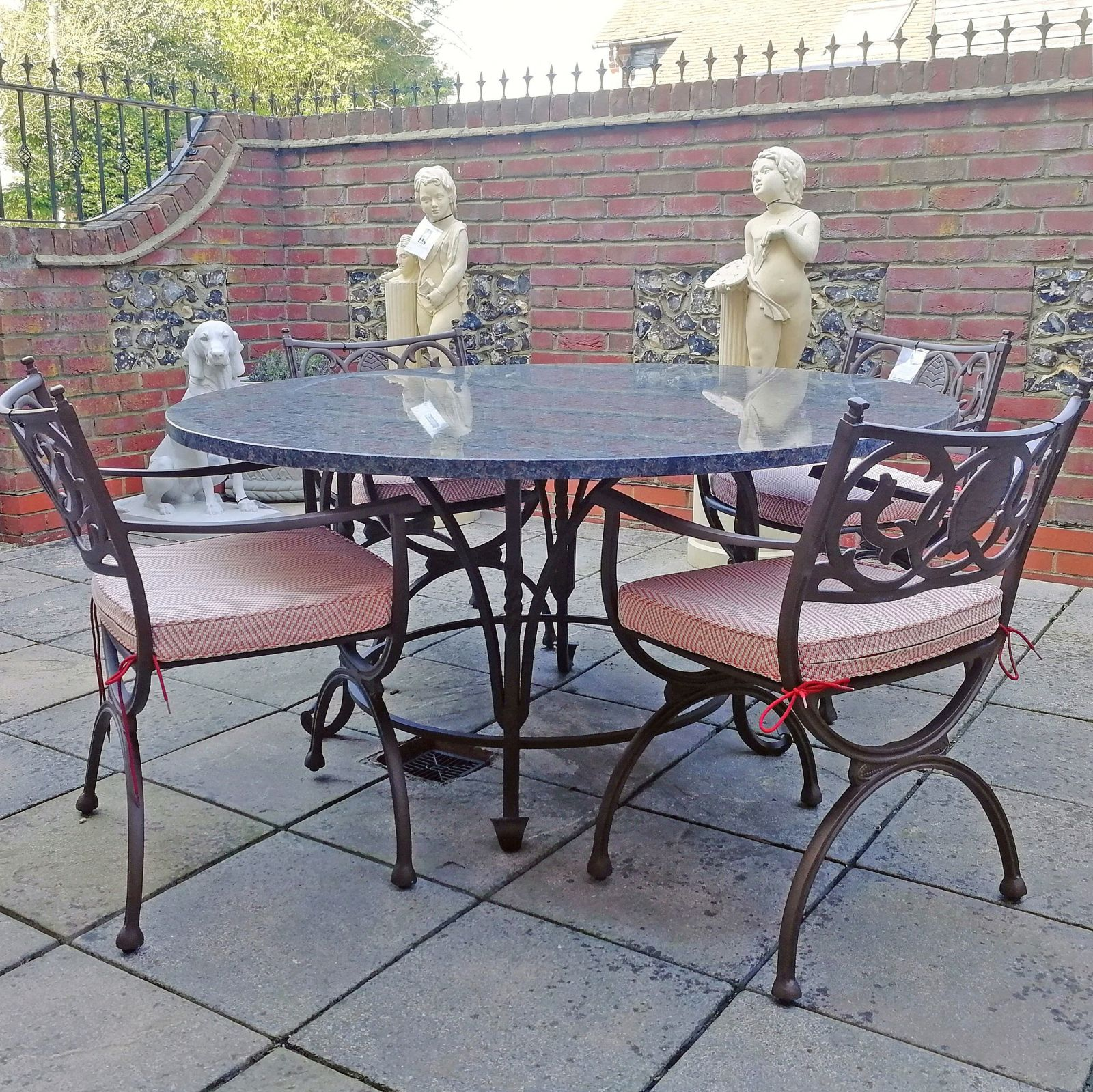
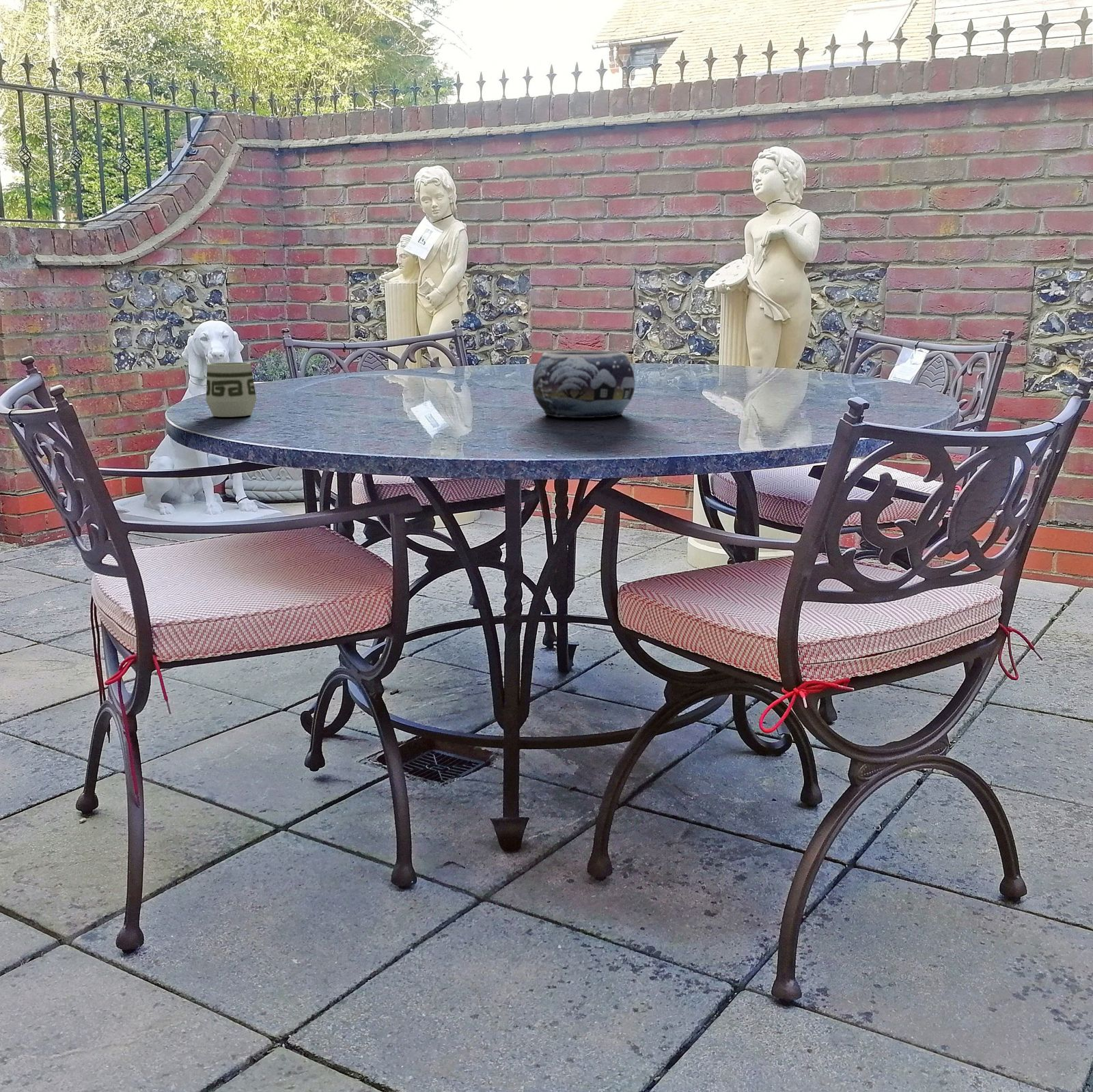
+ cup (230, 389)
+ decorative bowl (583, 383)
